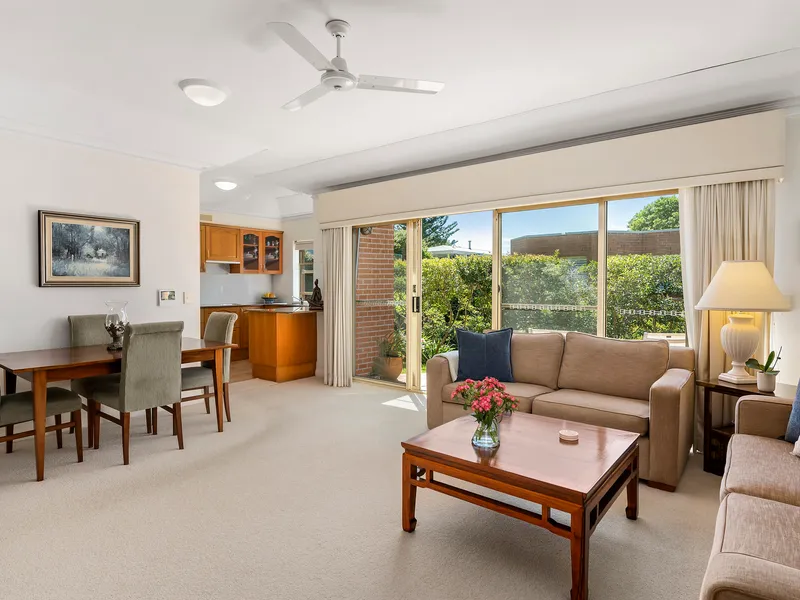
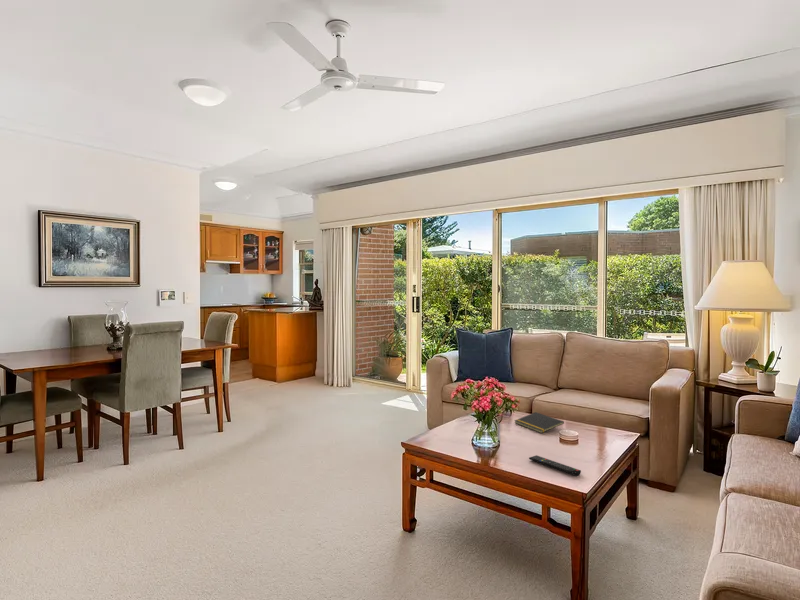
+ remote control (554, 465)
+ notepad (538, 422)
